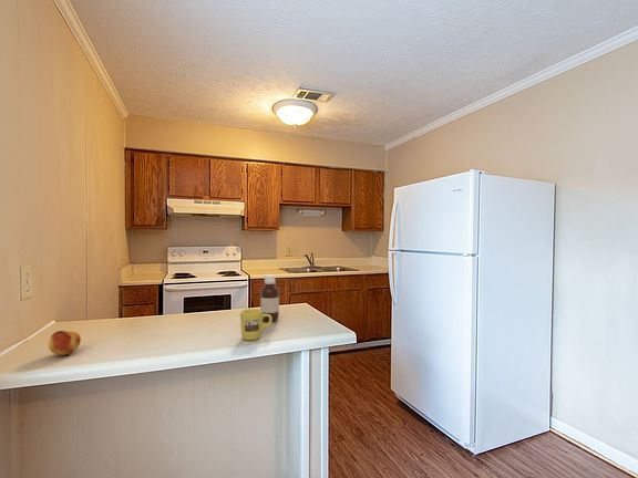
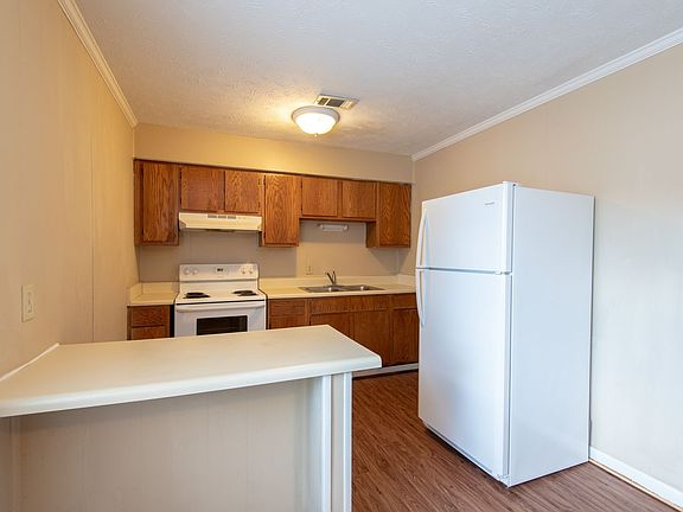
- bottle (269, 298)
- fruit (64, 342)
- mug (256, 323)
